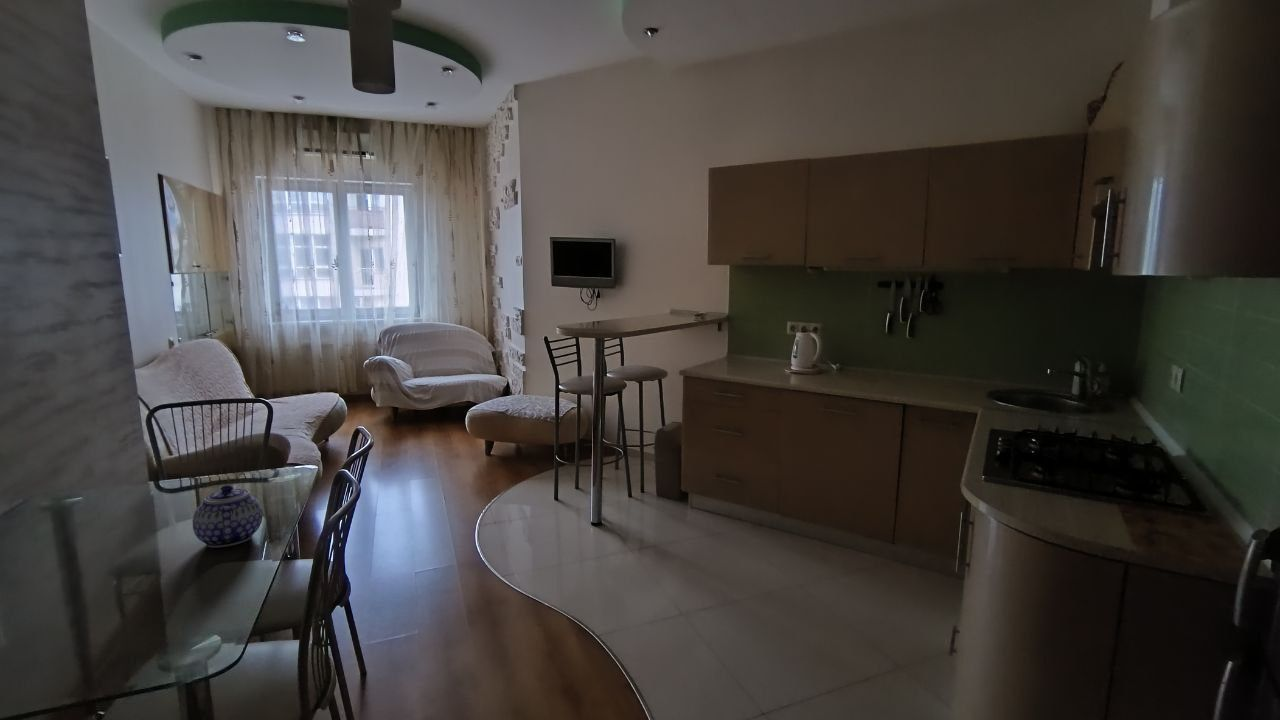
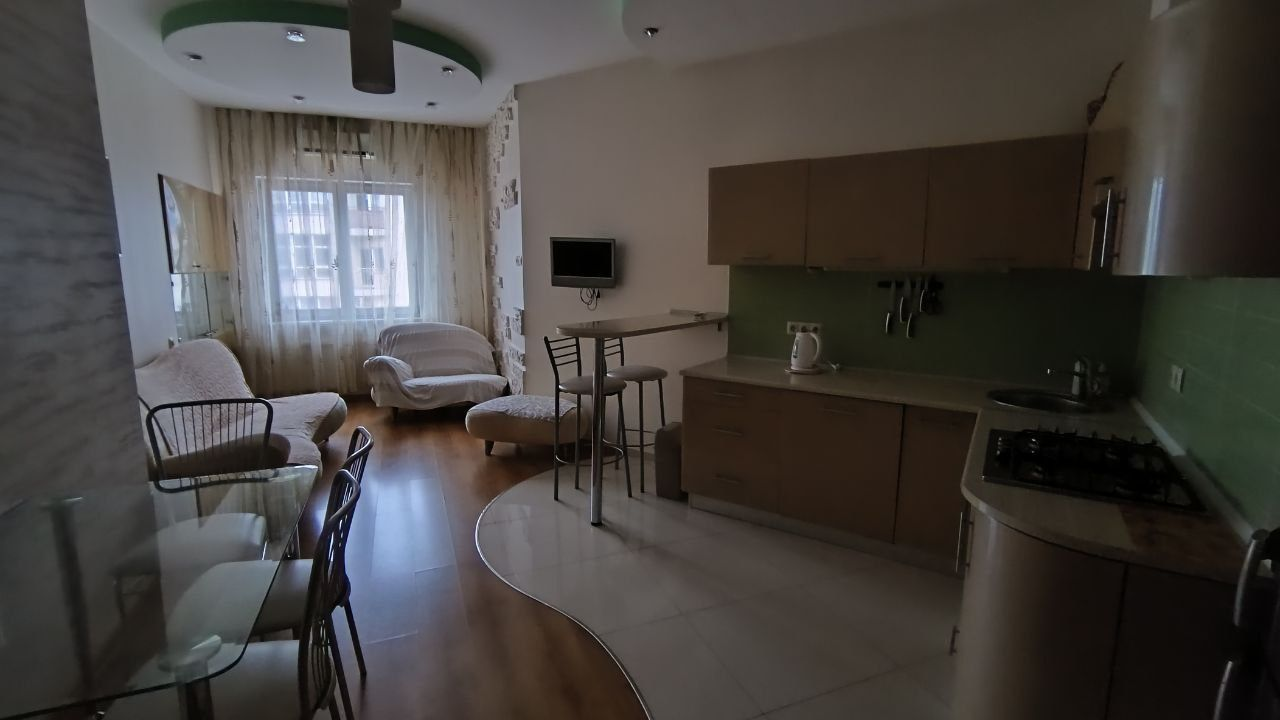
- teapot (228, 512)
